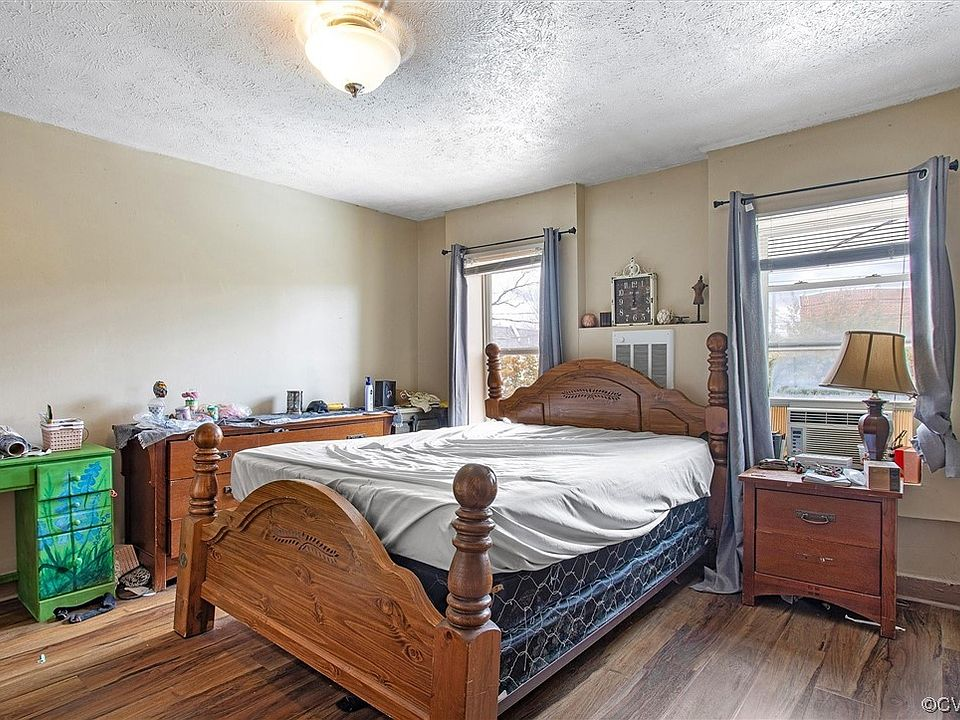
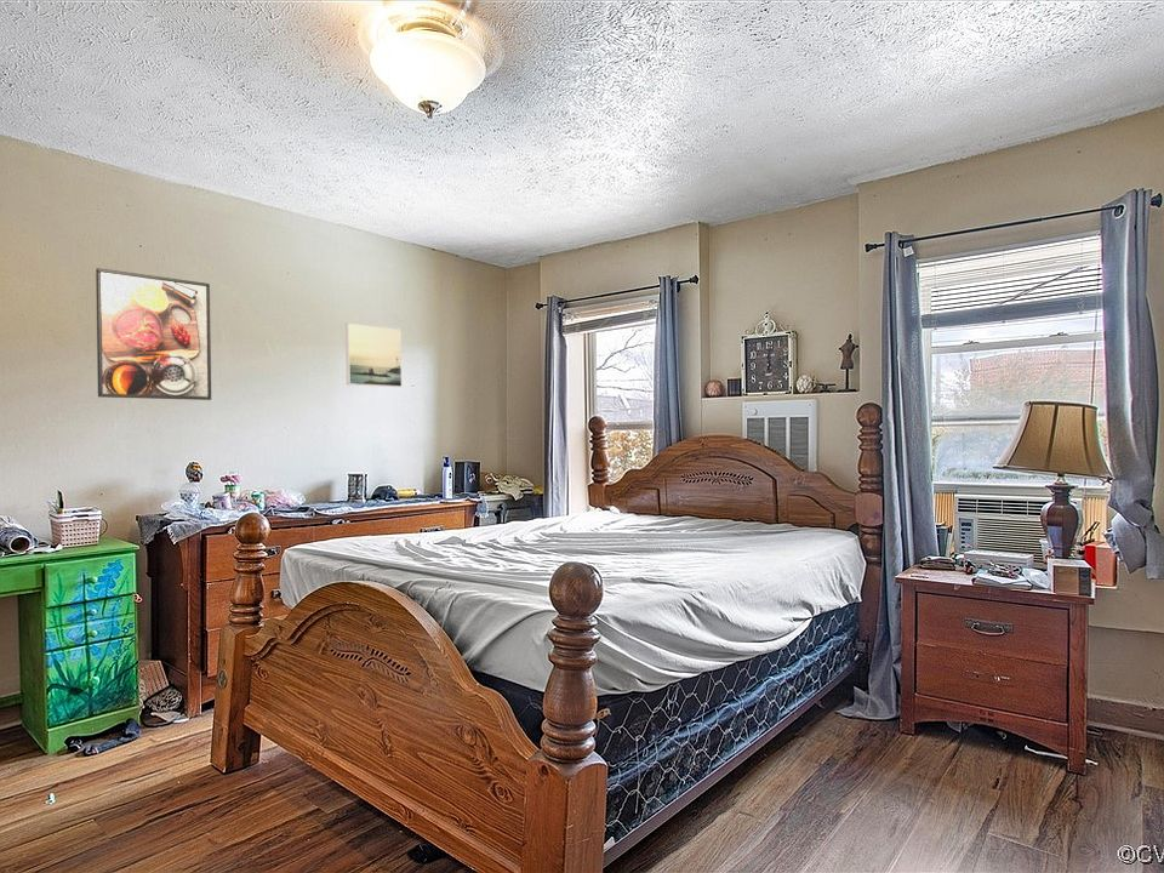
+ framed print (156, 337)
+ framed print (373, 355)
